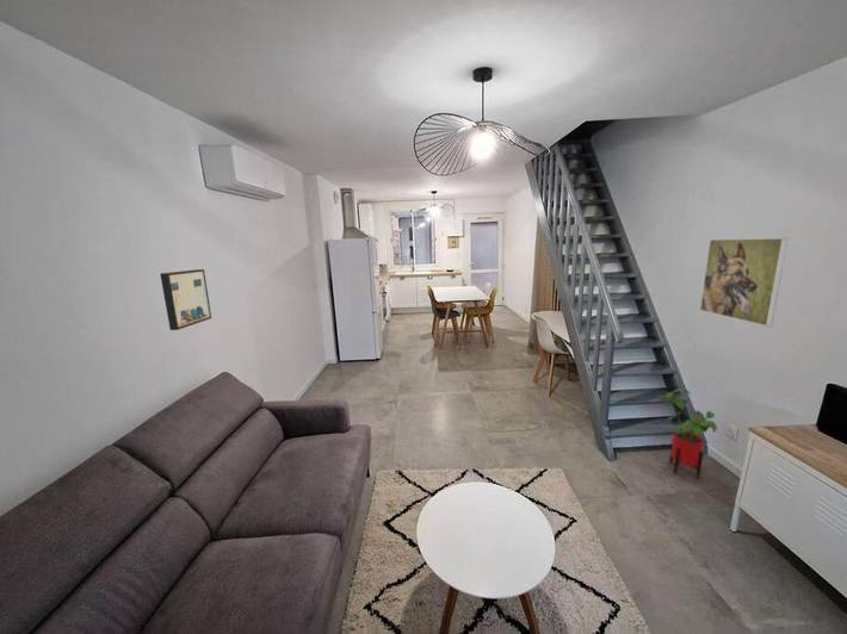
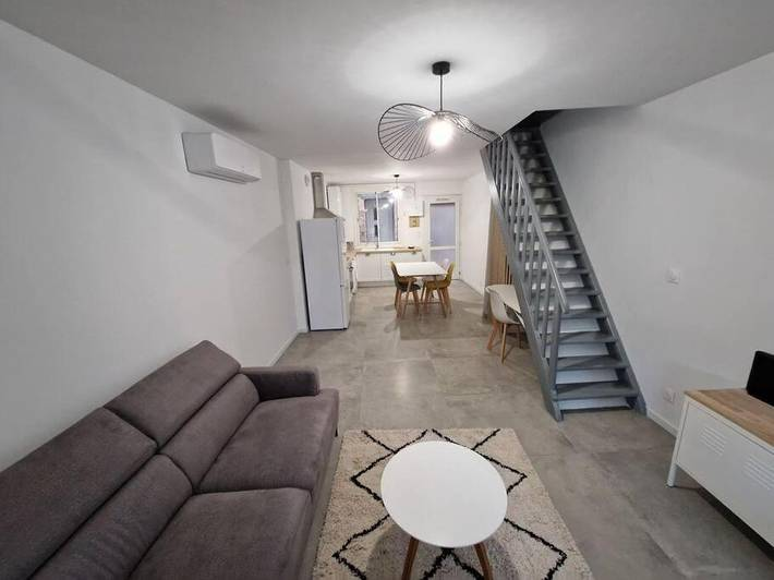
- wall art (187, 298)
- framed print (737, 279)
- house plant (686, 433)
